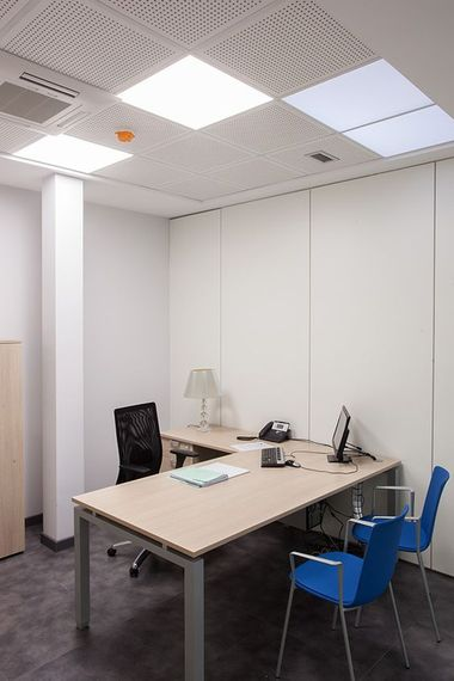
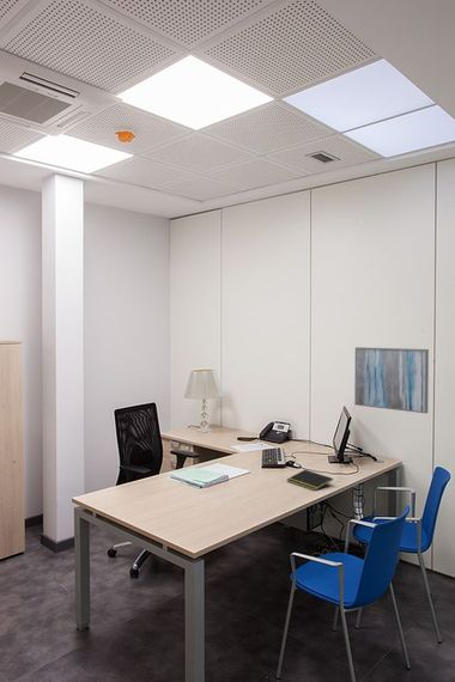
+ wall art (389, 378)
+ notepad (309, 480)
